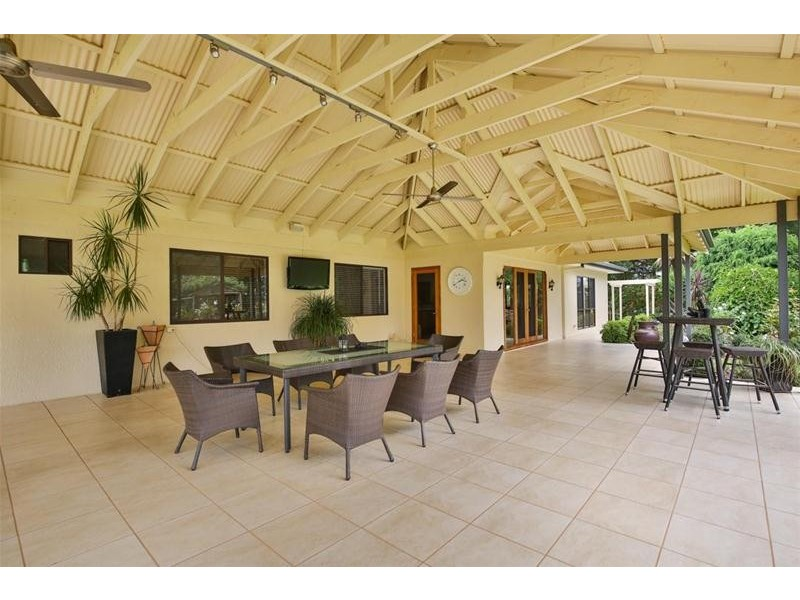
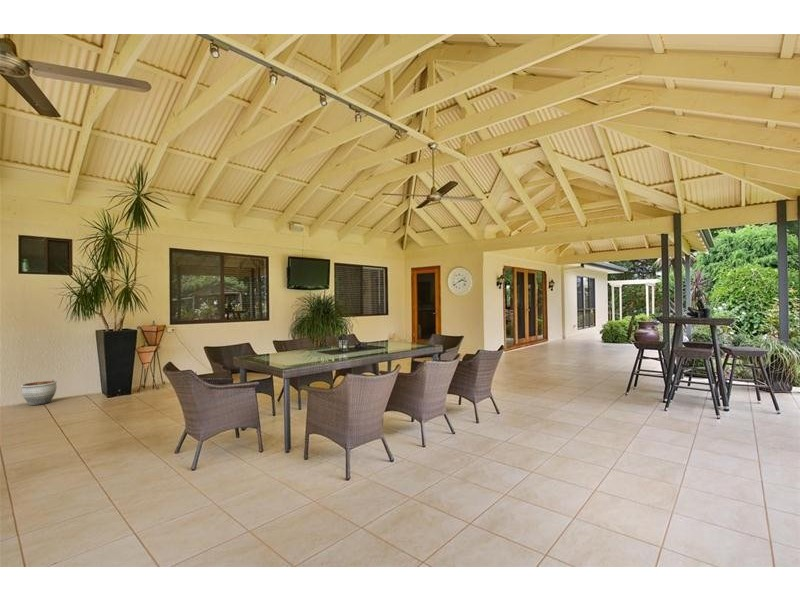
+ planter pot (39, 391)
